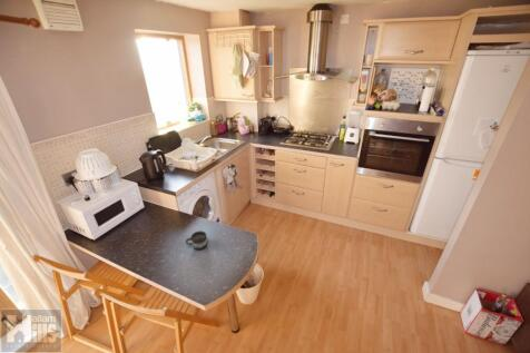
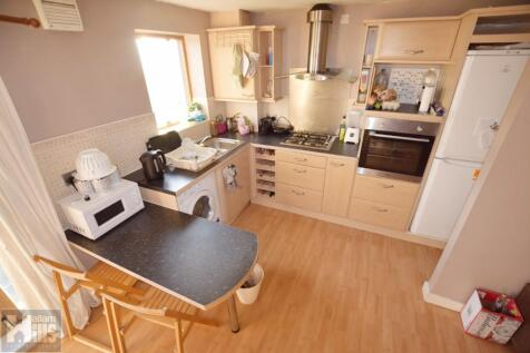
- mug (197, 241)
